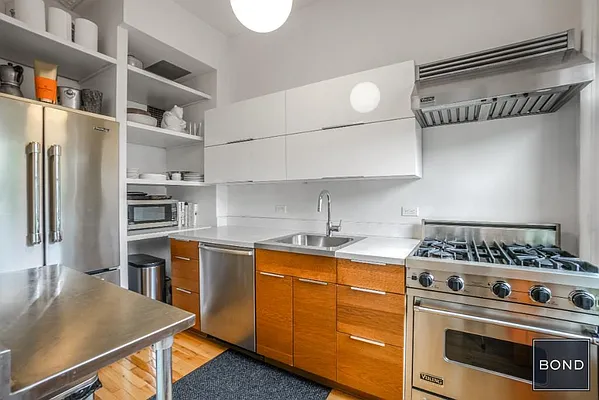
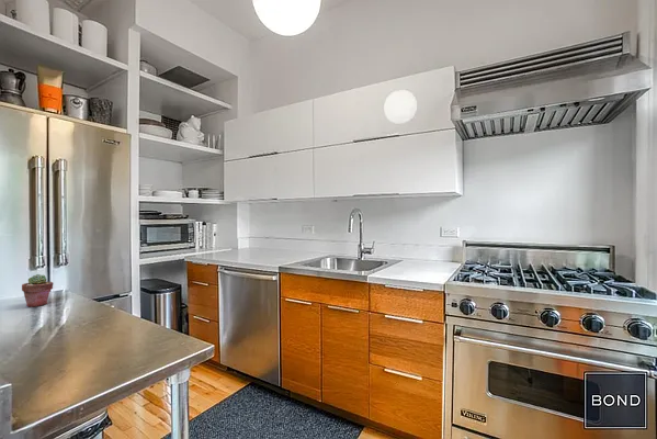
+ potted succulent (37, 289)
